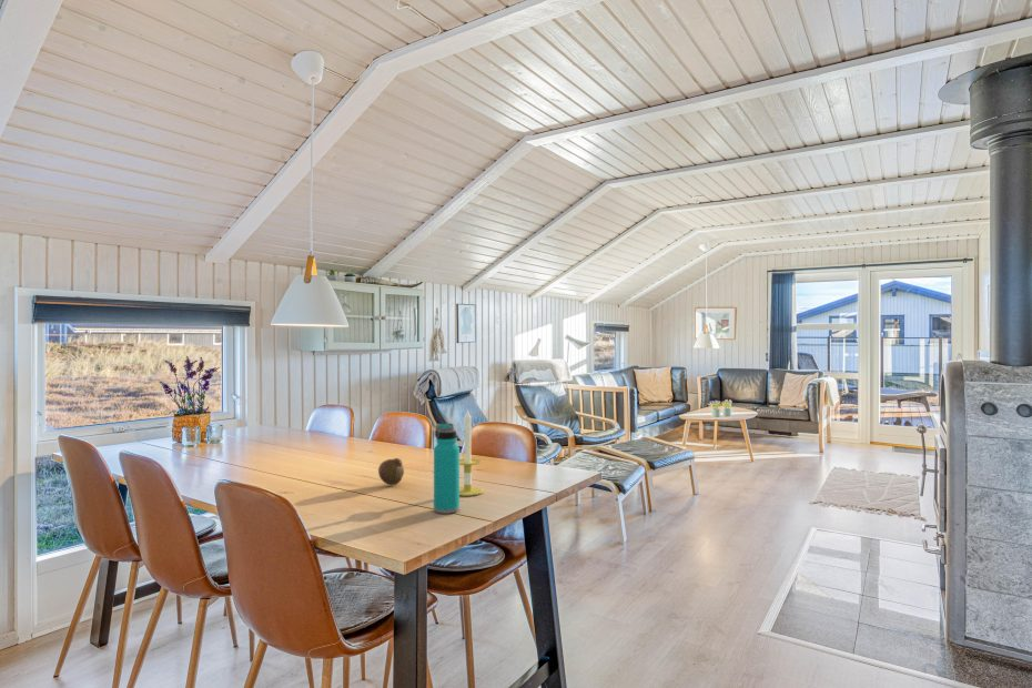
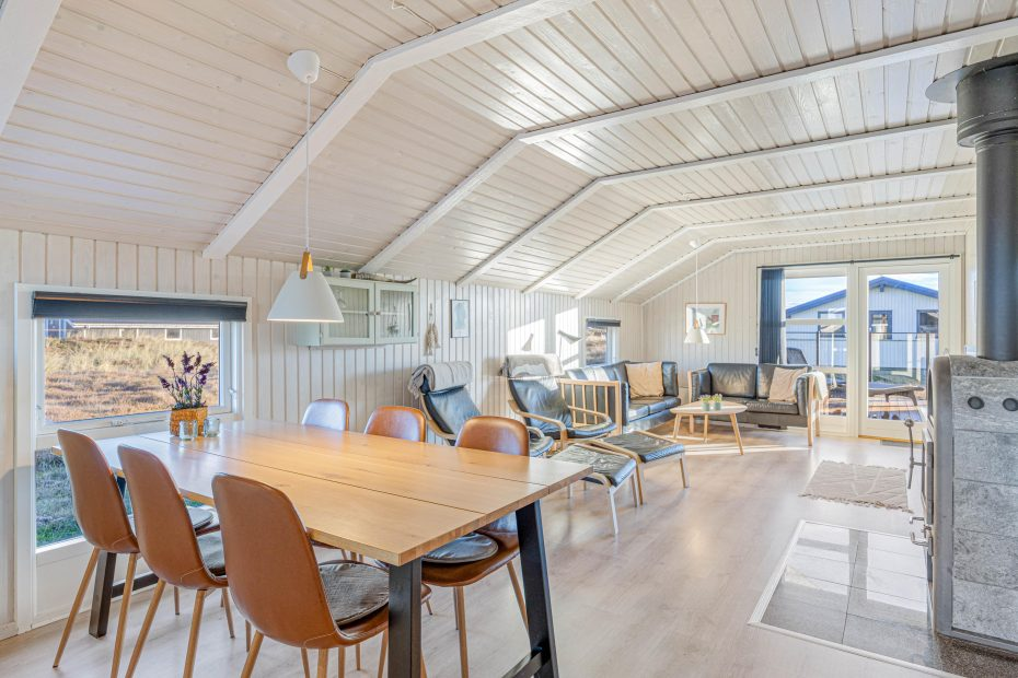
- water bottle (446, 466)
- candle (467, 449)
- fruit (391, 471)
